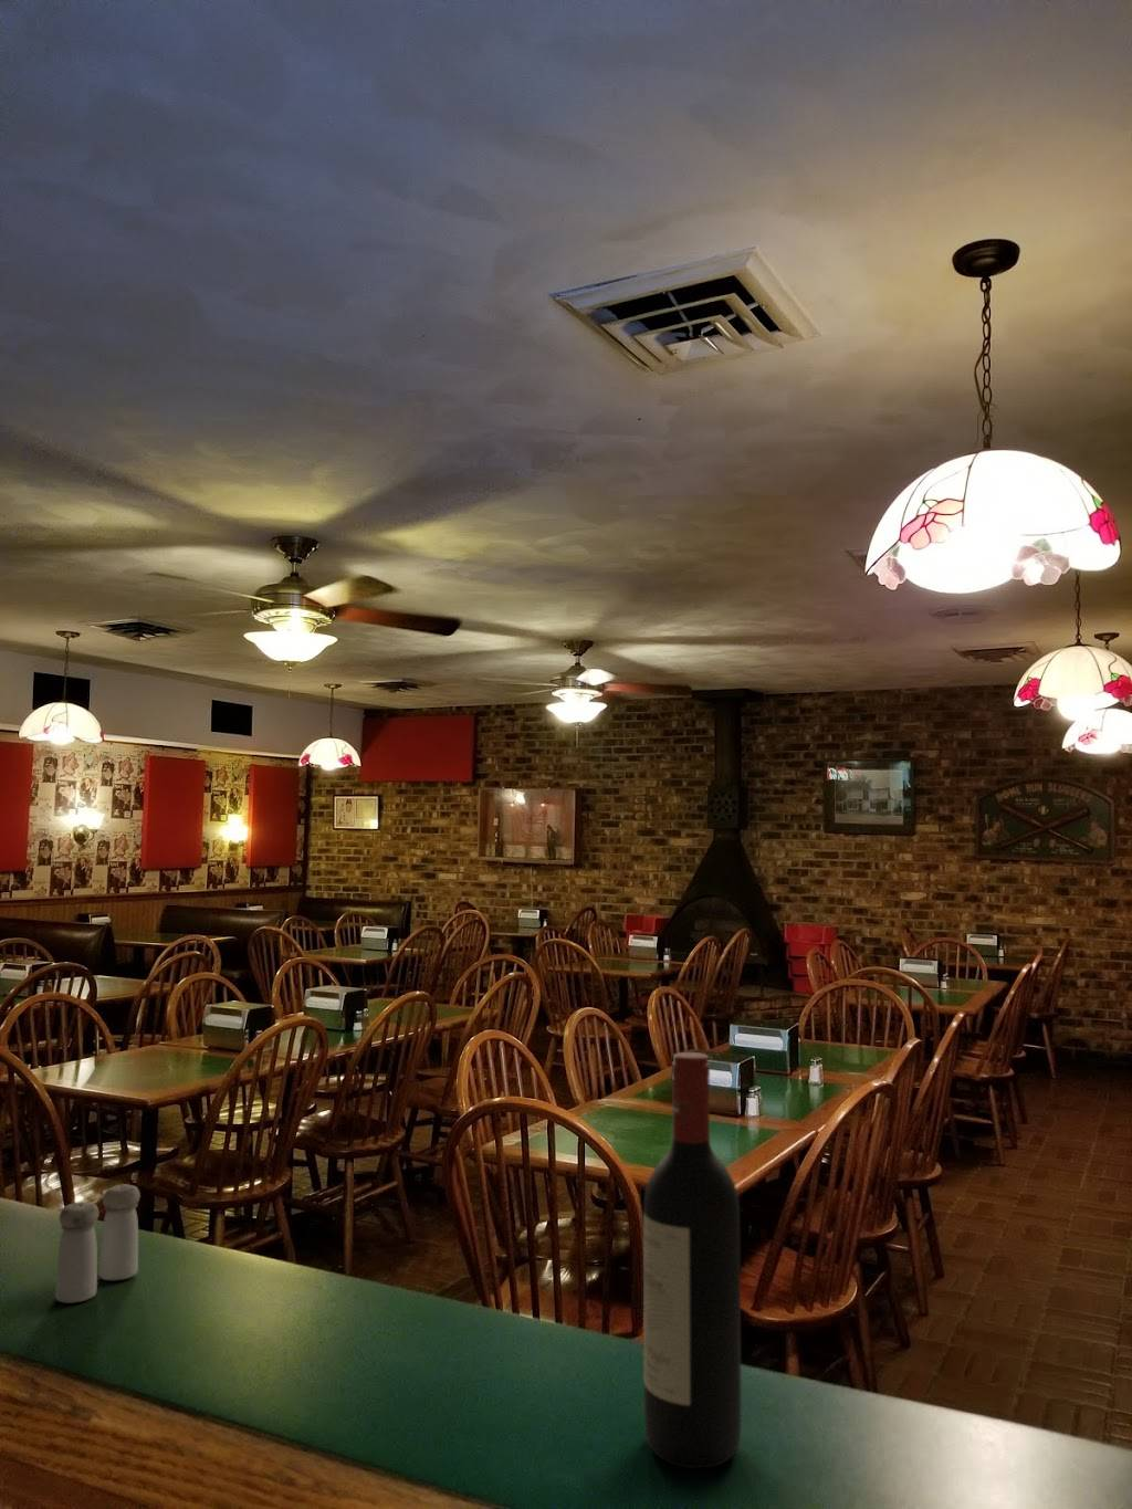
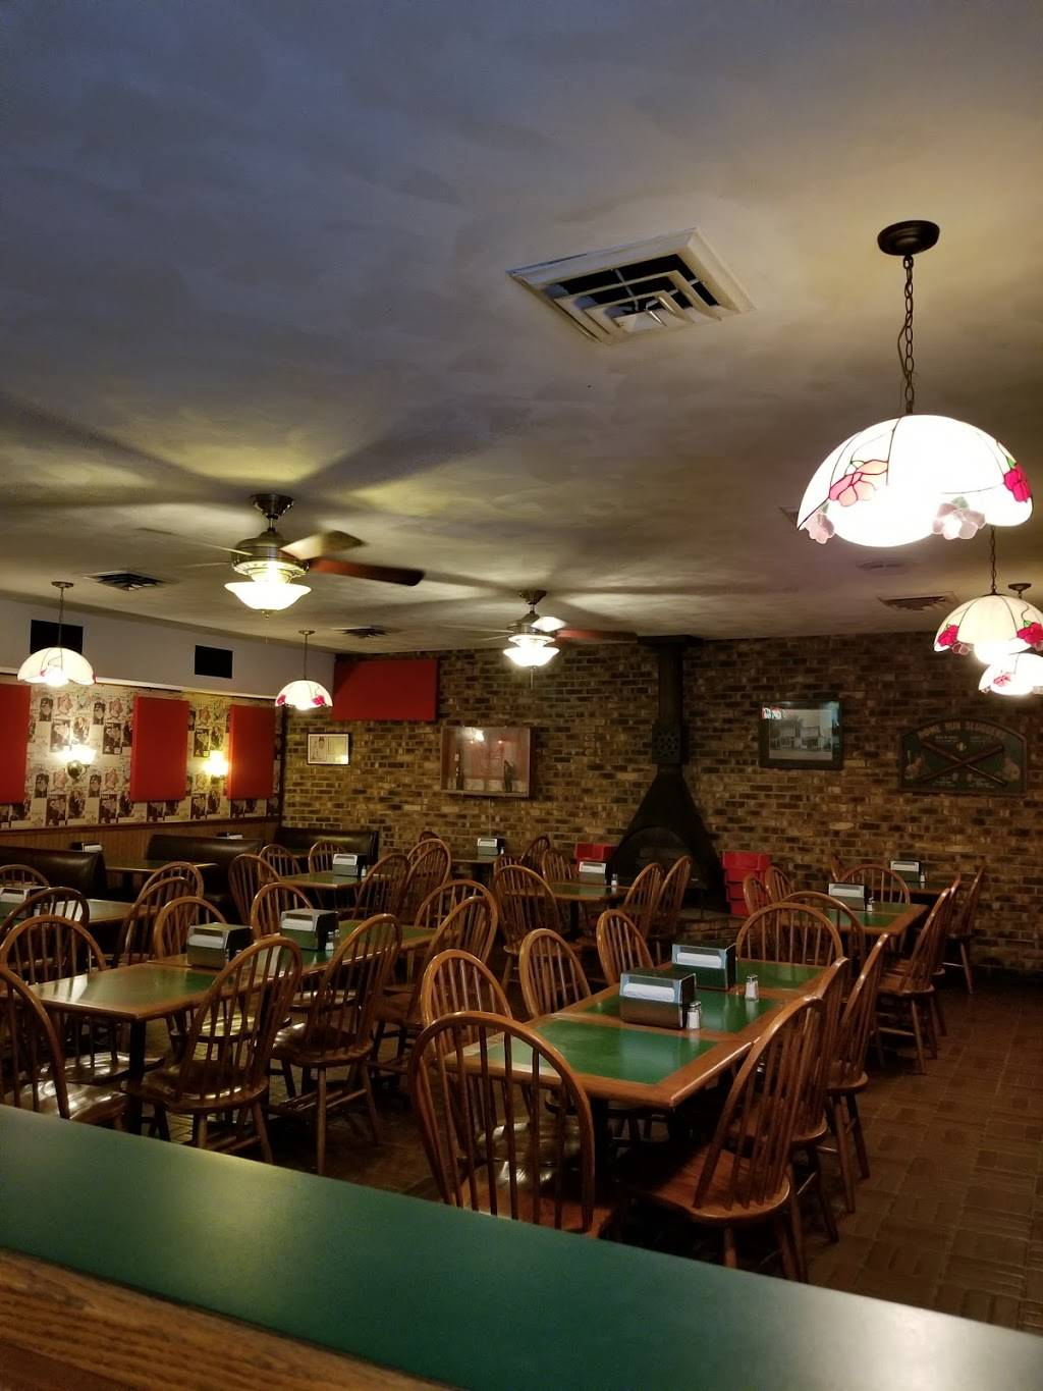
- wine bottle (691, 1247)
- salt and pepper shaker (102, 1239)
